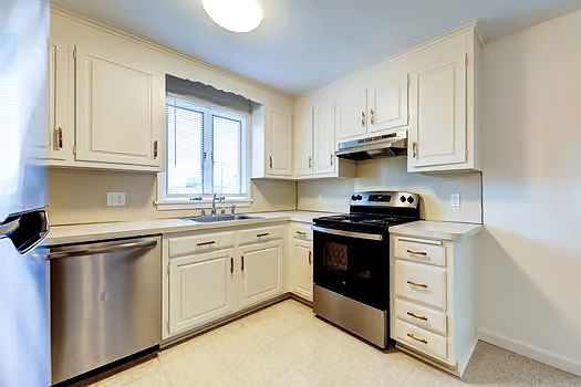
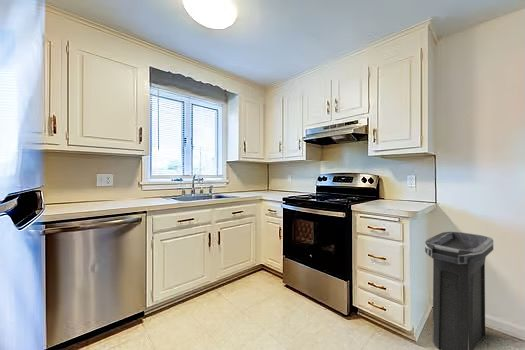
+ trash can (459, 289)
